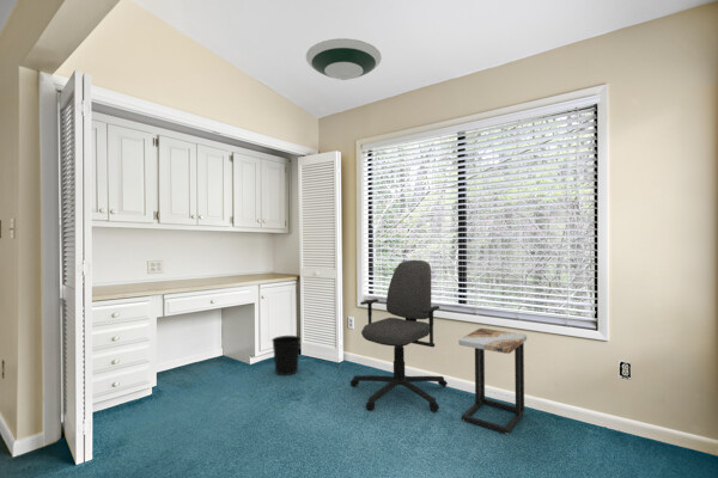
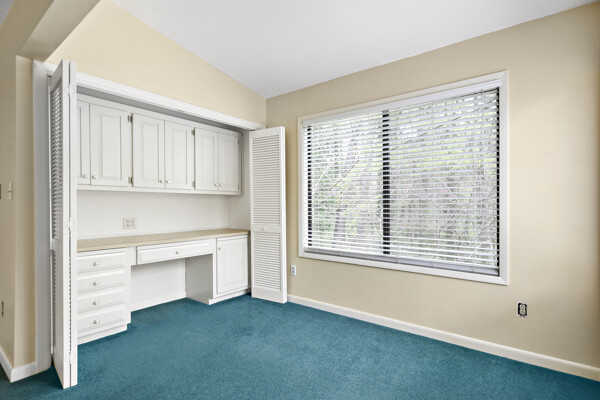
- wastebasket (286, 355)
- side table (483, 376)
- office chair (396, 327)
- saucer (343, 67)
